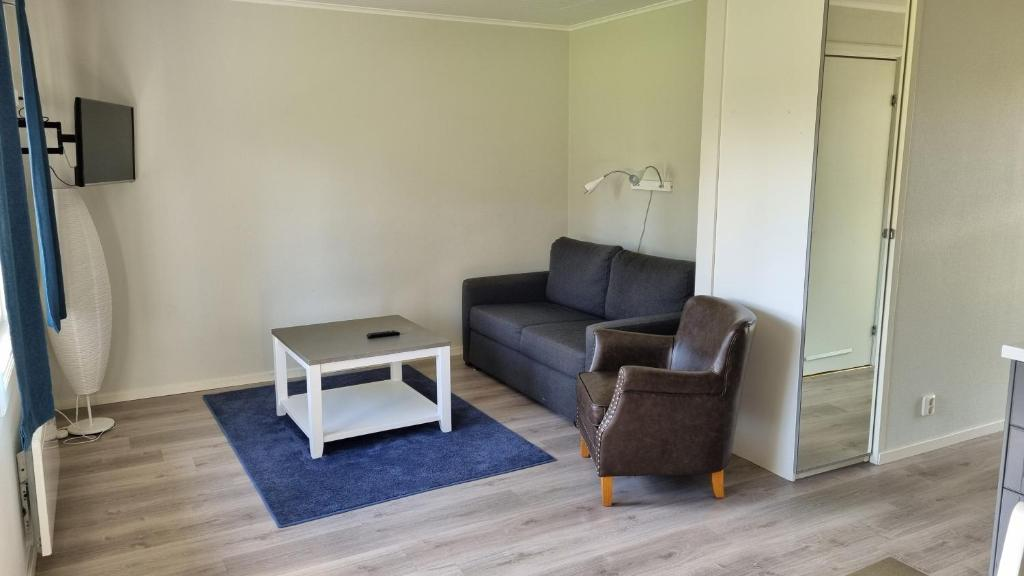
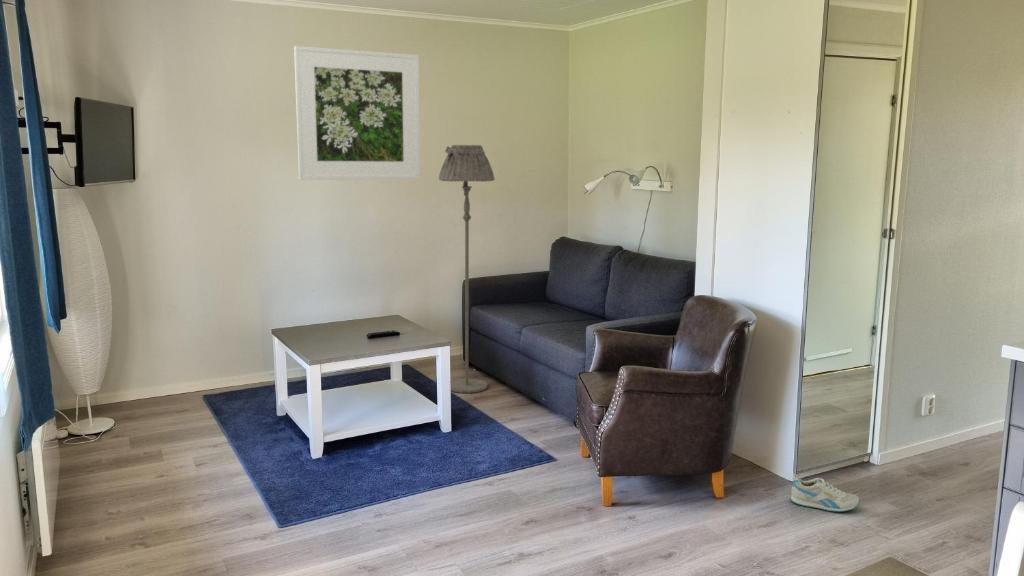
+ floor lamp (466, 268)
+ sneaker (825, 493)
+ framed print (360, 115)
